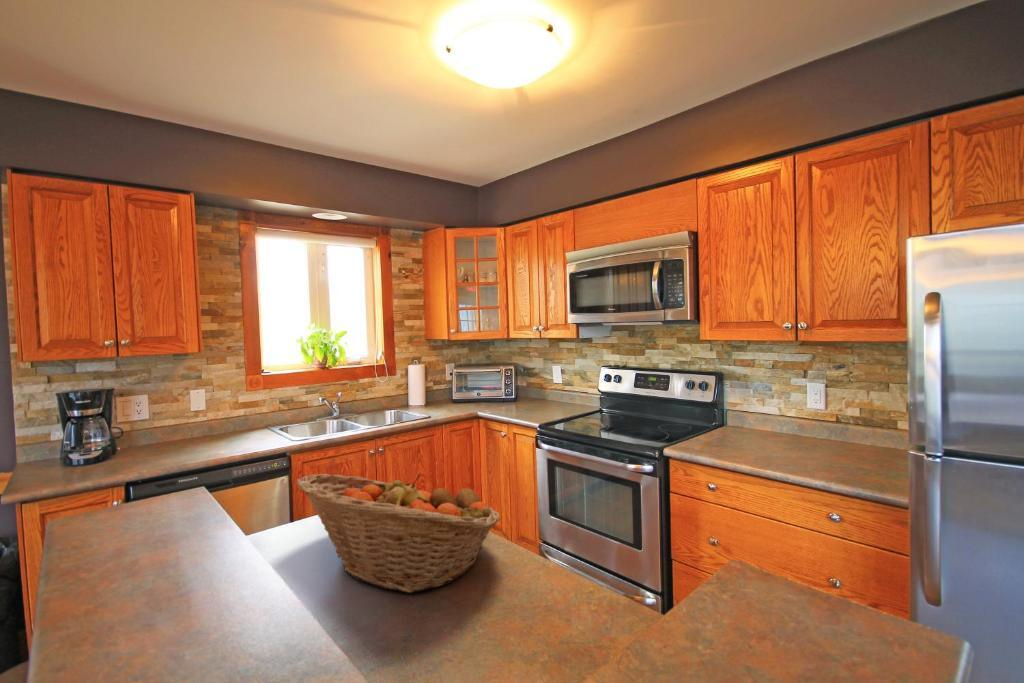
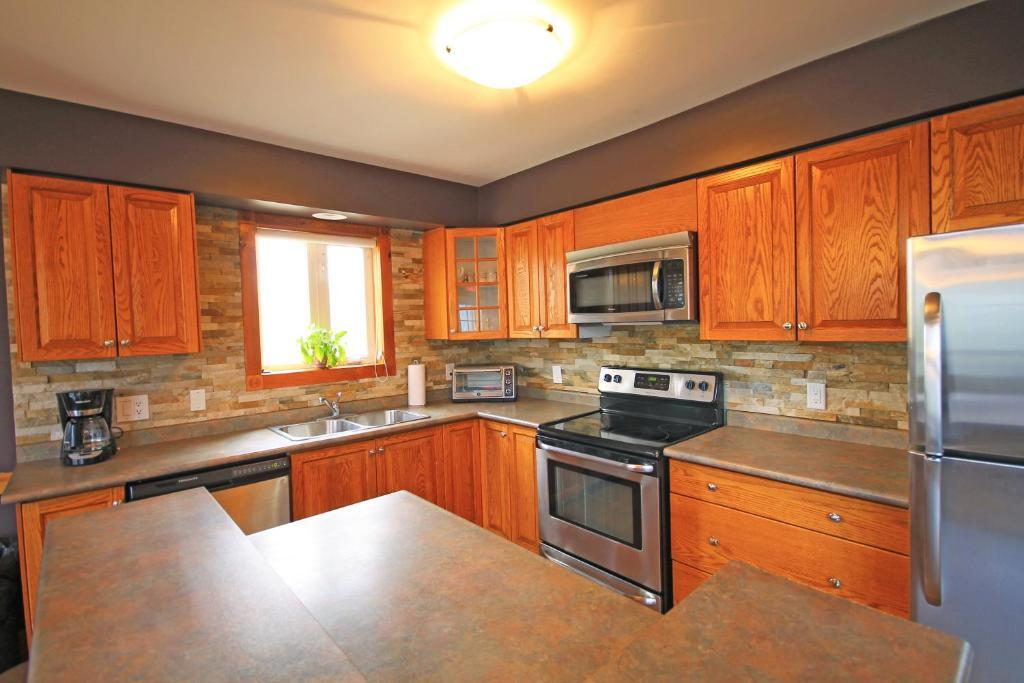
- fruit basket (398, 514)
